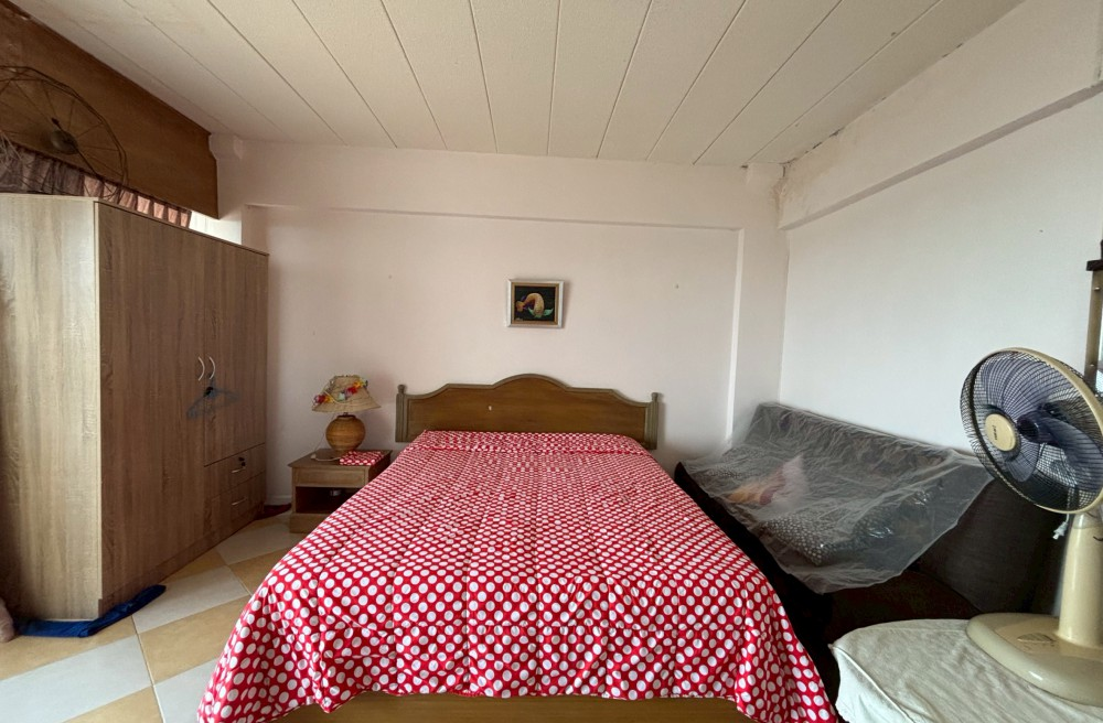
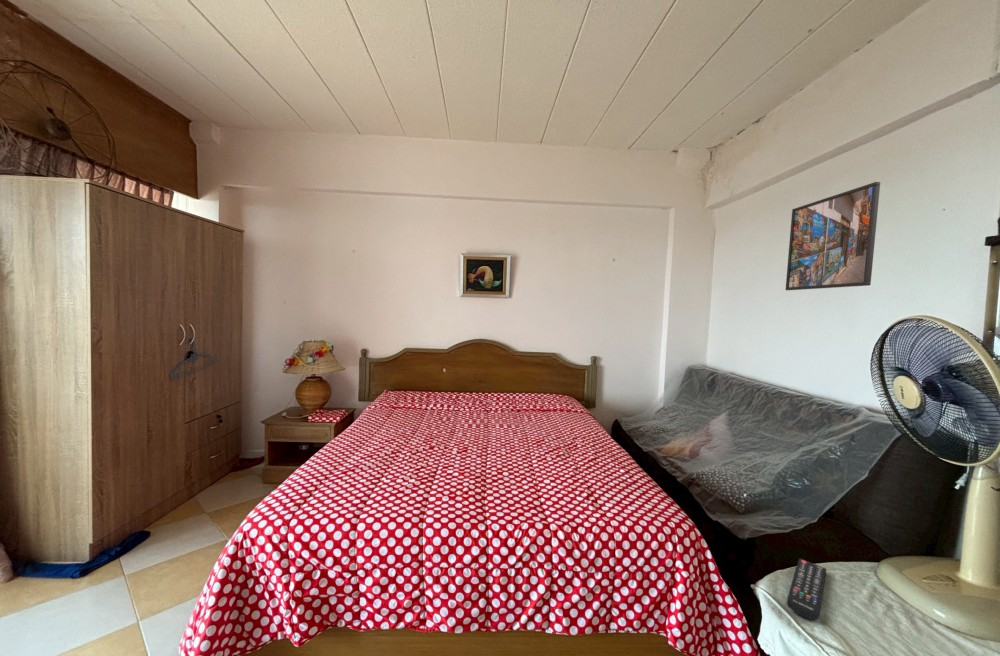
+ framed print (826, 242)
+ remote control (807, 586)
